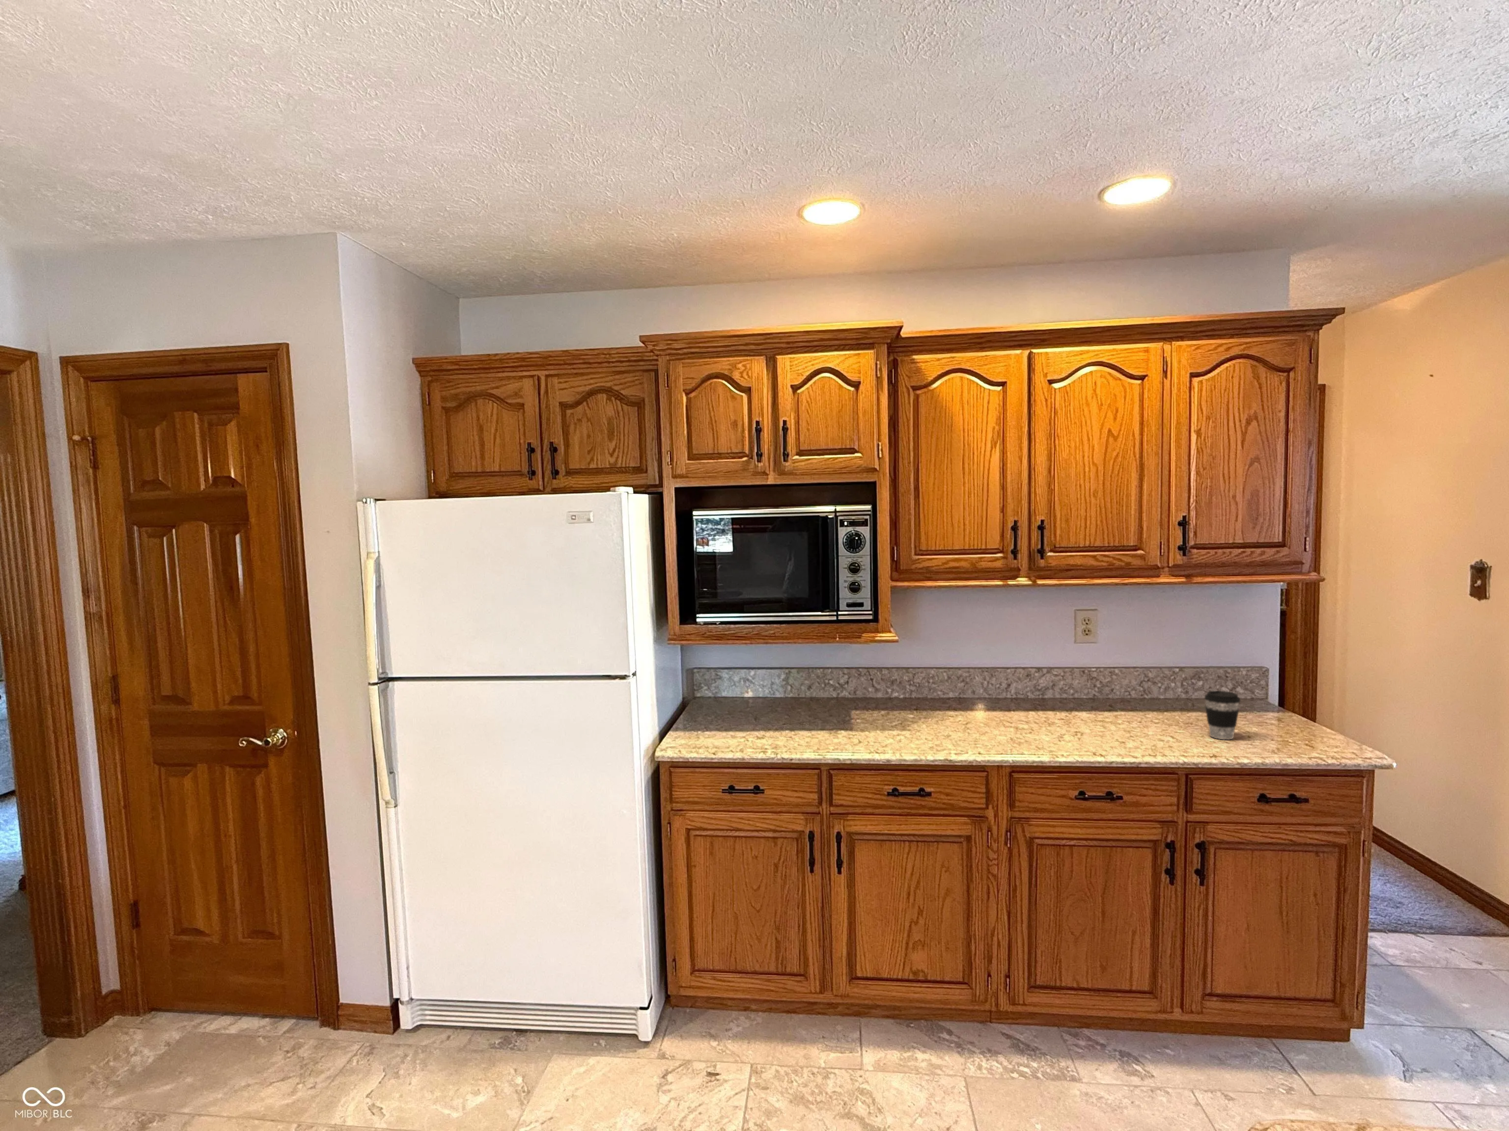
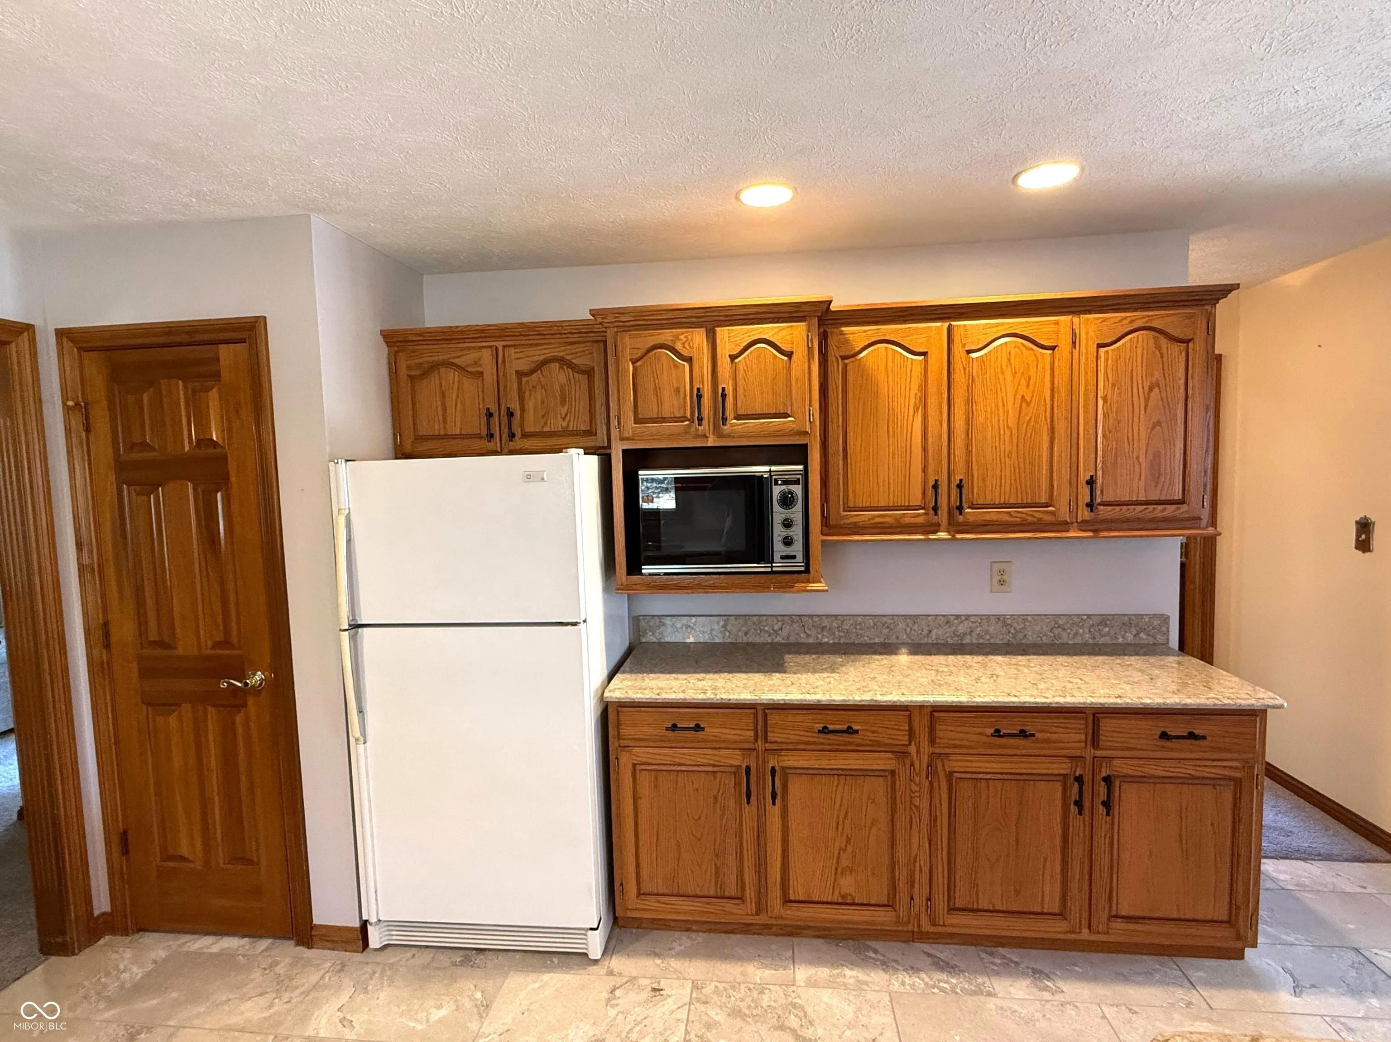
- coffee cup (1221, 715)
